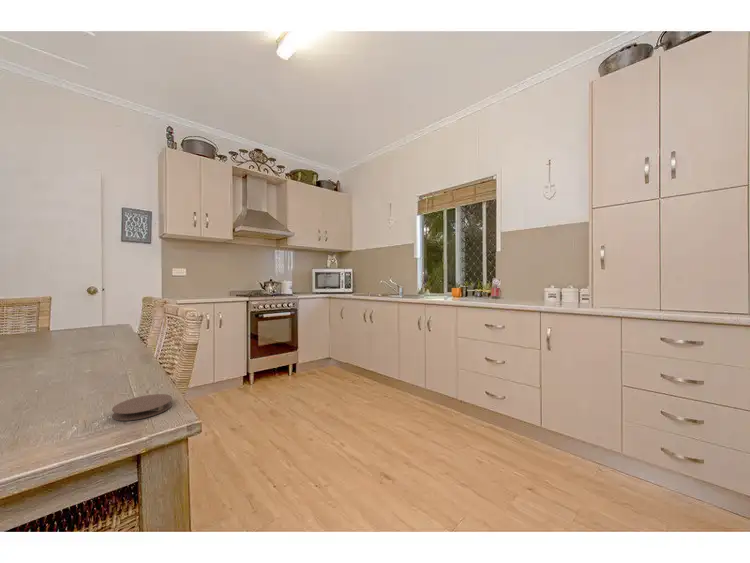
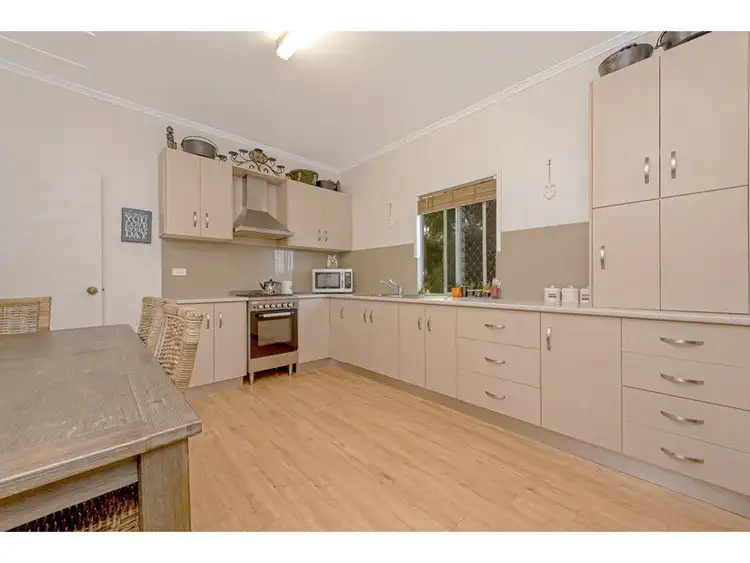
- coaster (143, 406)
